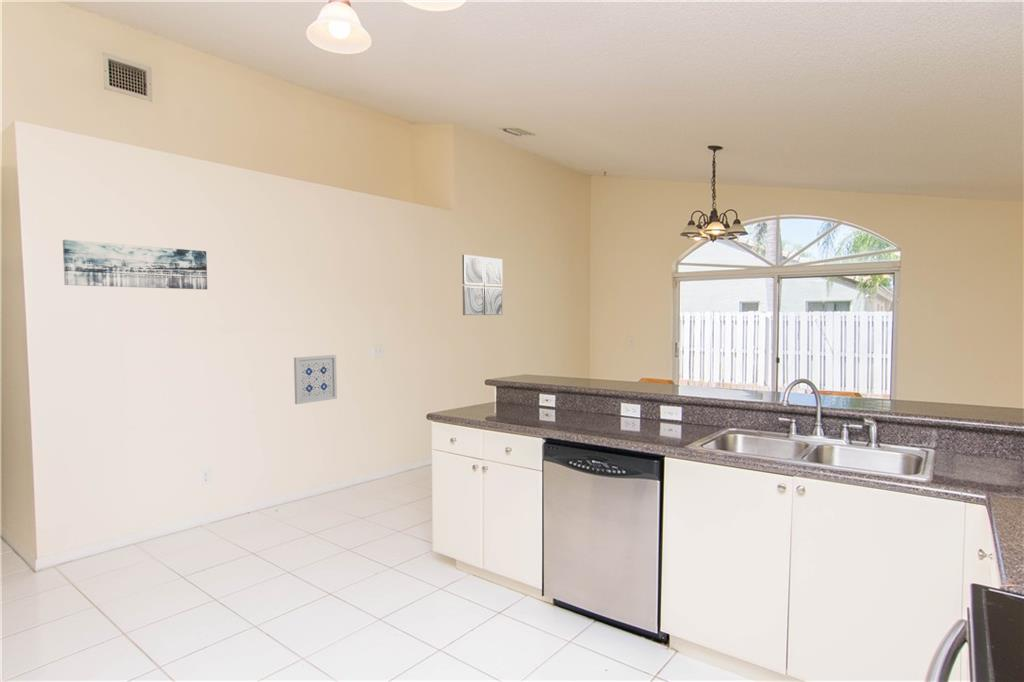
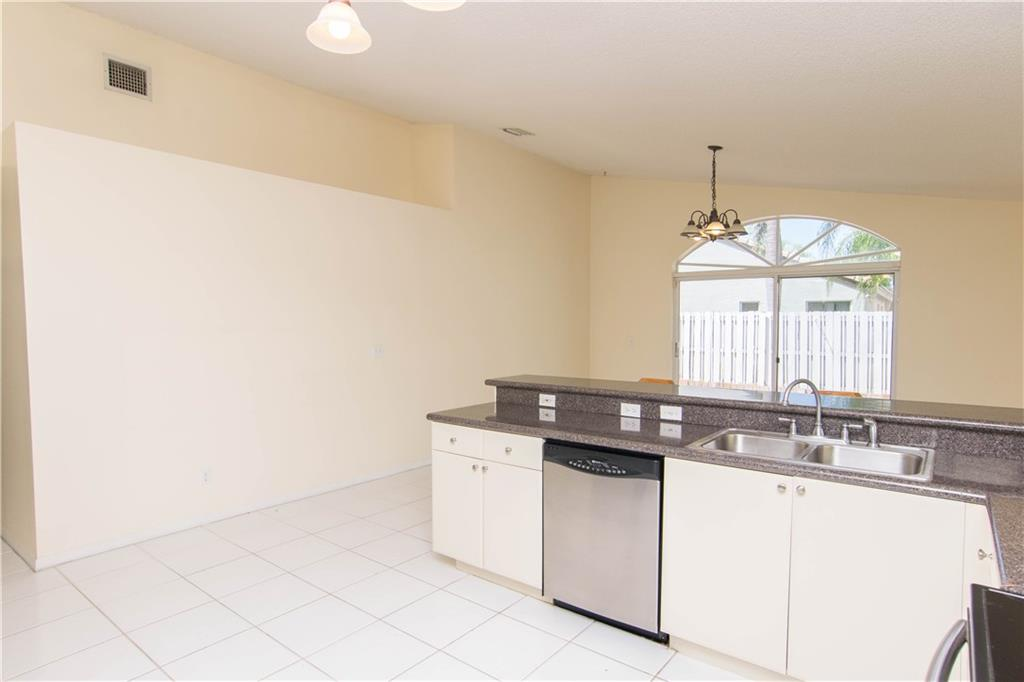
- wall art (141, 266)
- wall art (483, 285)
- wall art (316, 378)
